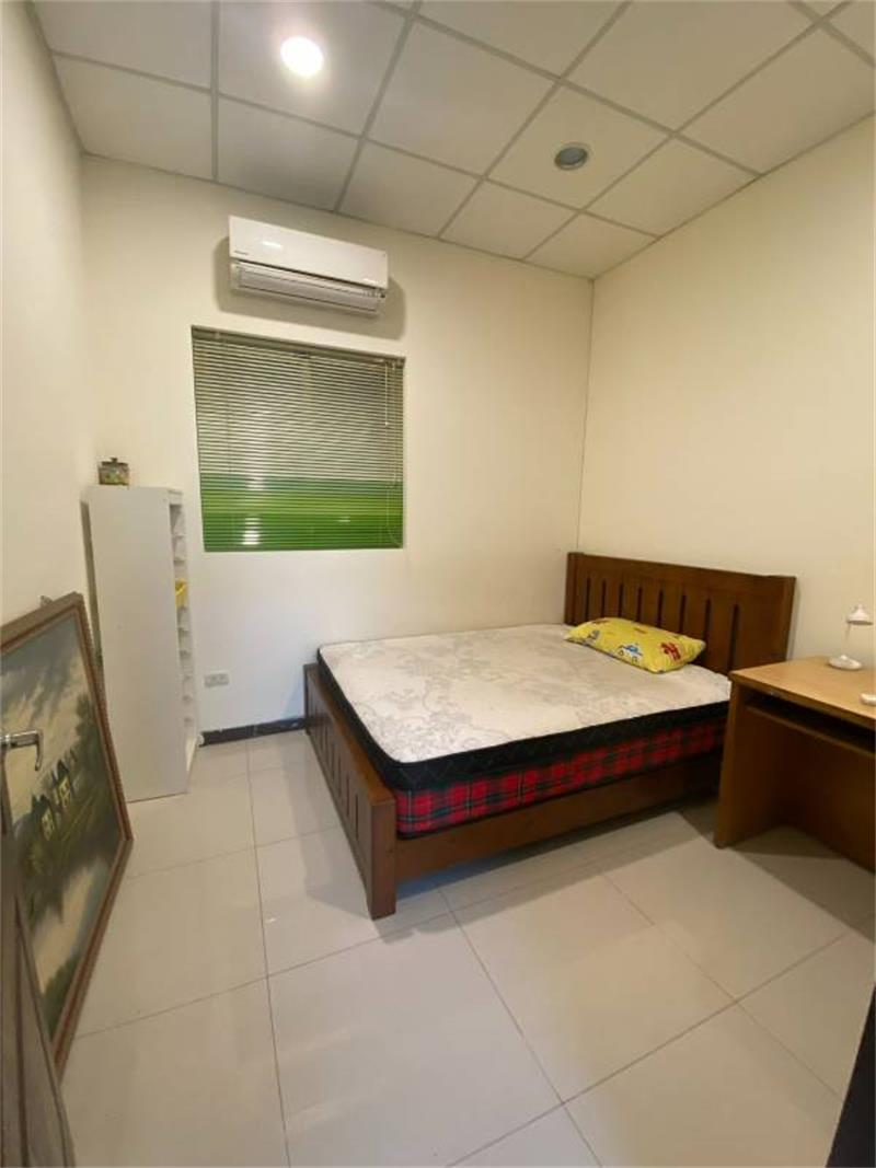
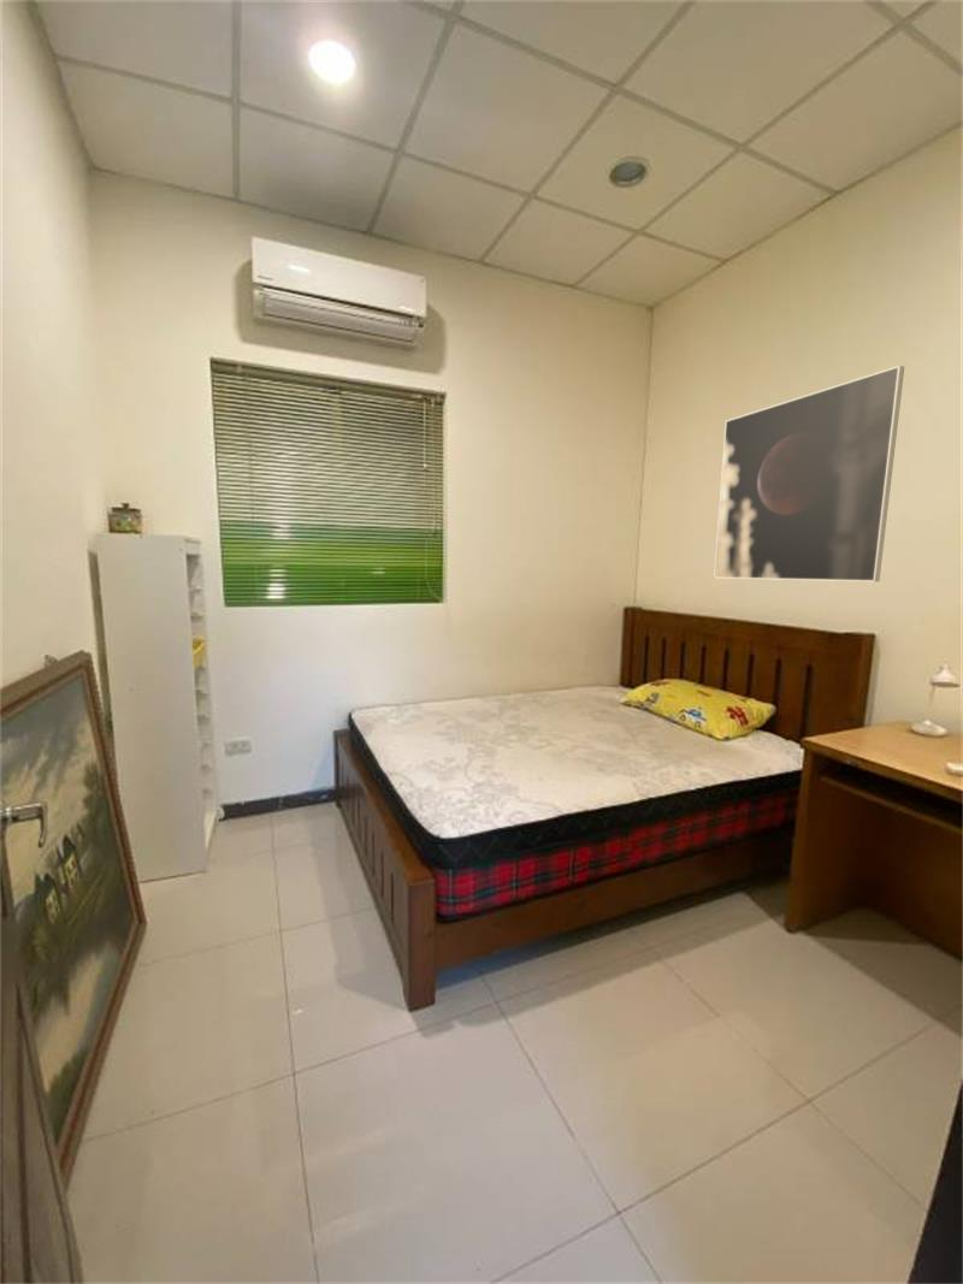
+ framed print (792, 490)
